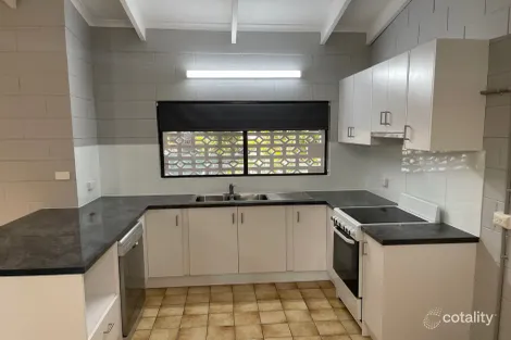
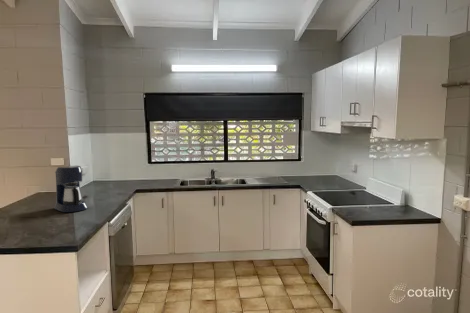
+ coffee maker (71, 187)
